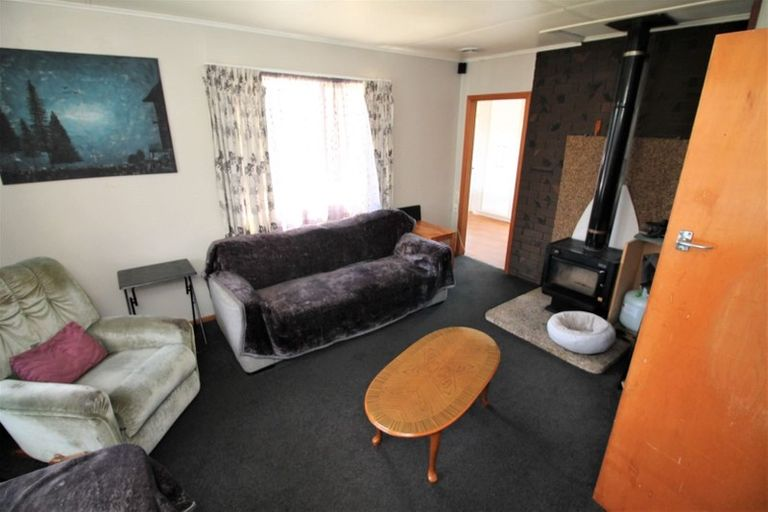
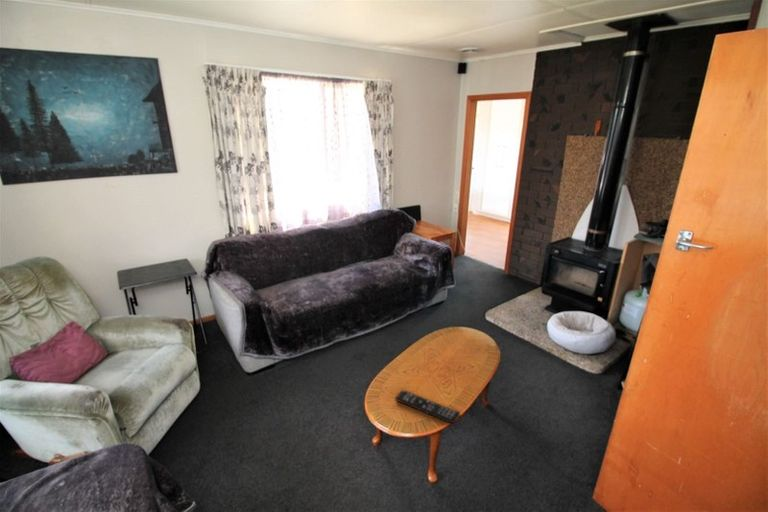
+ remote control (426, 405)
